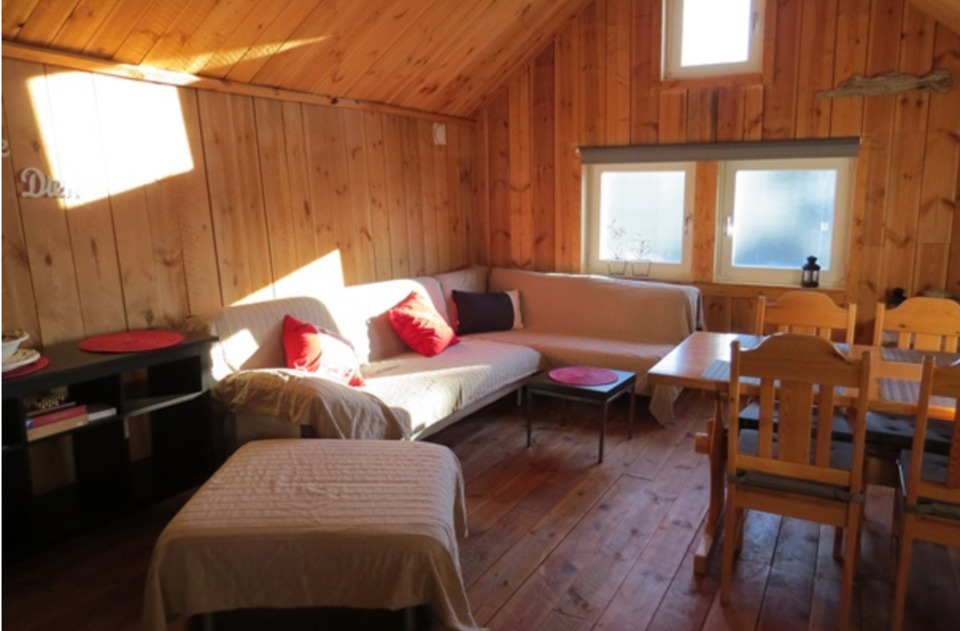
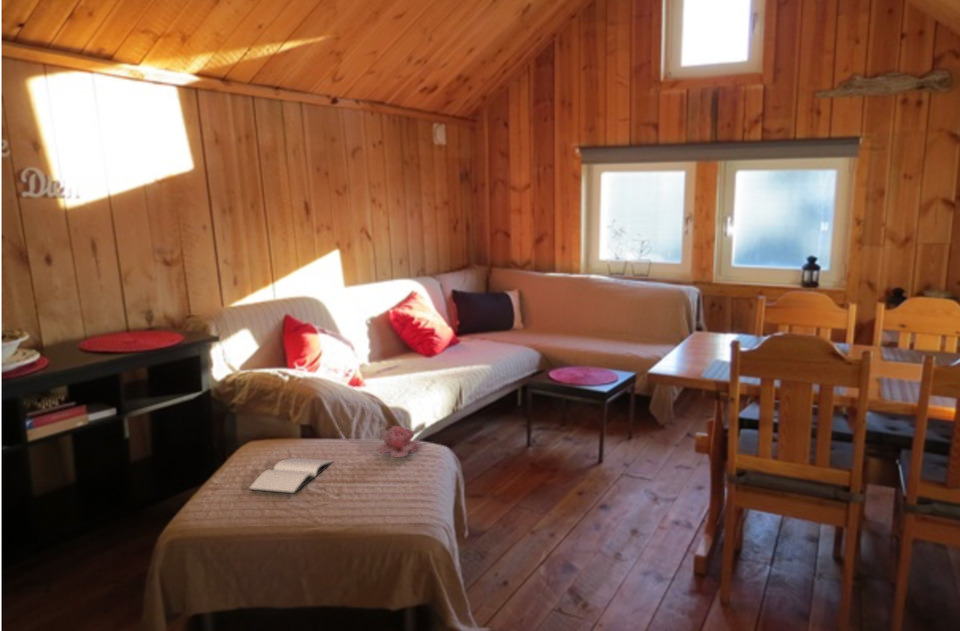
+ flower (399, 442)
+ book (293, 472)
